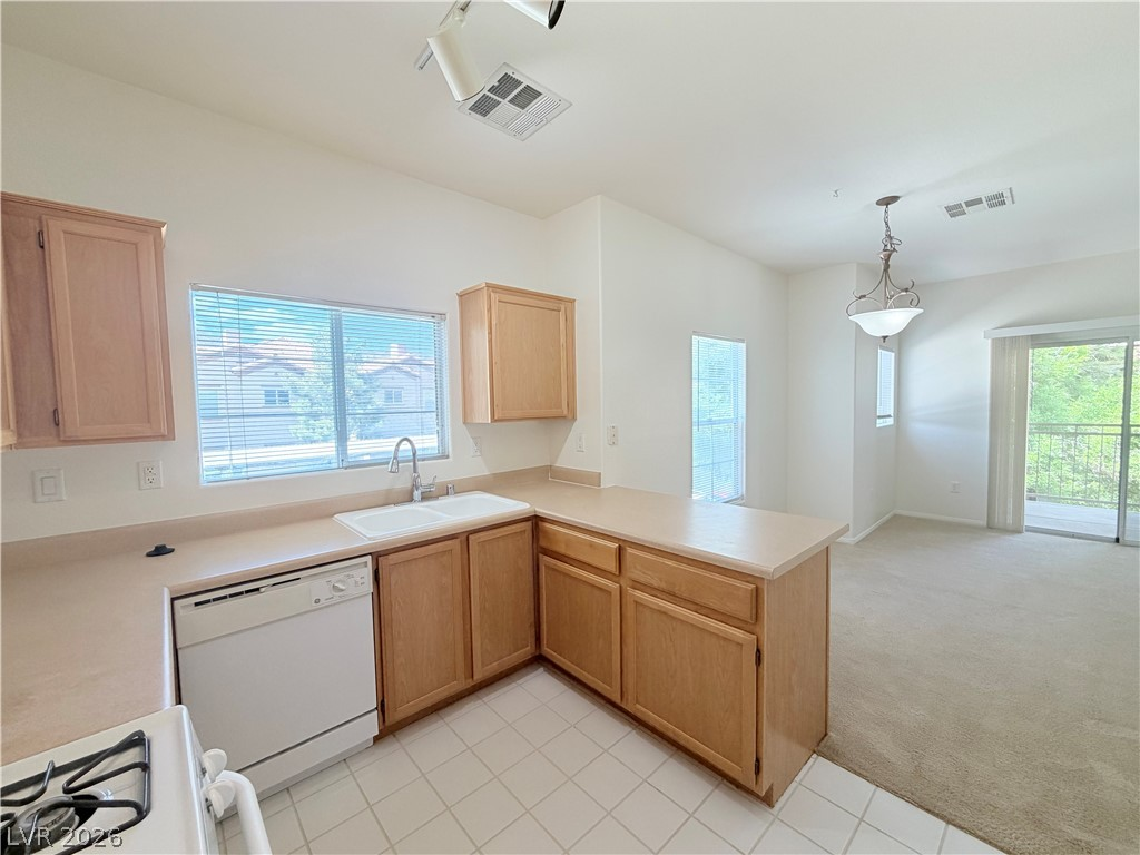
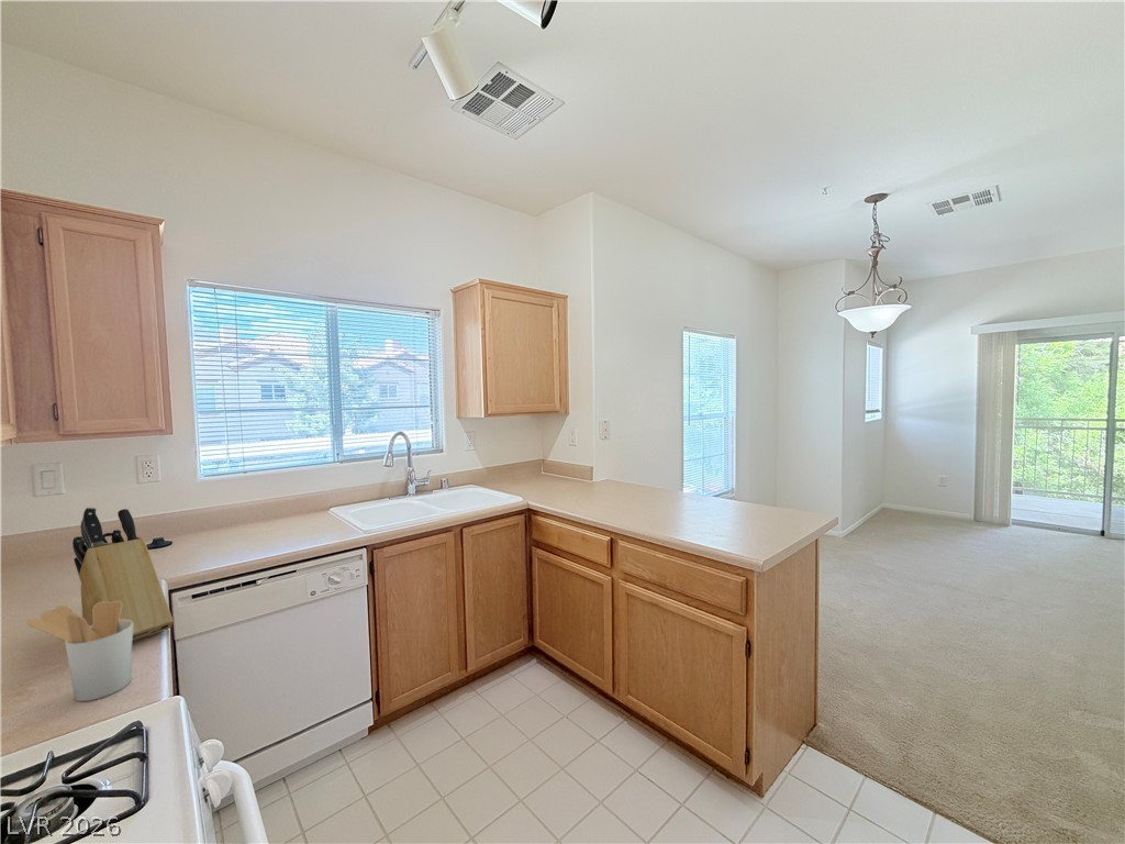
+ knife block (119, 567)
+ utensil holder (85, 647)
